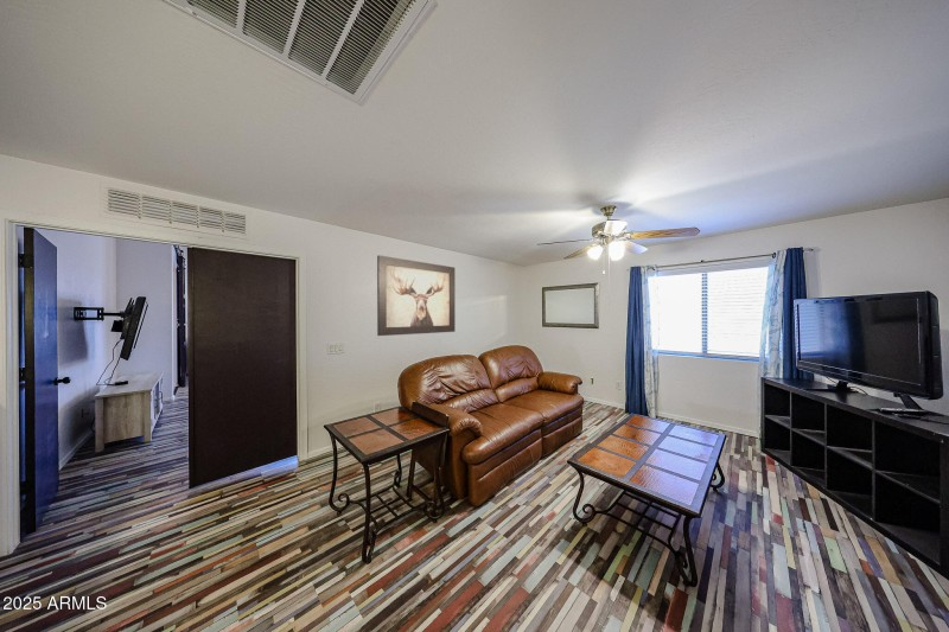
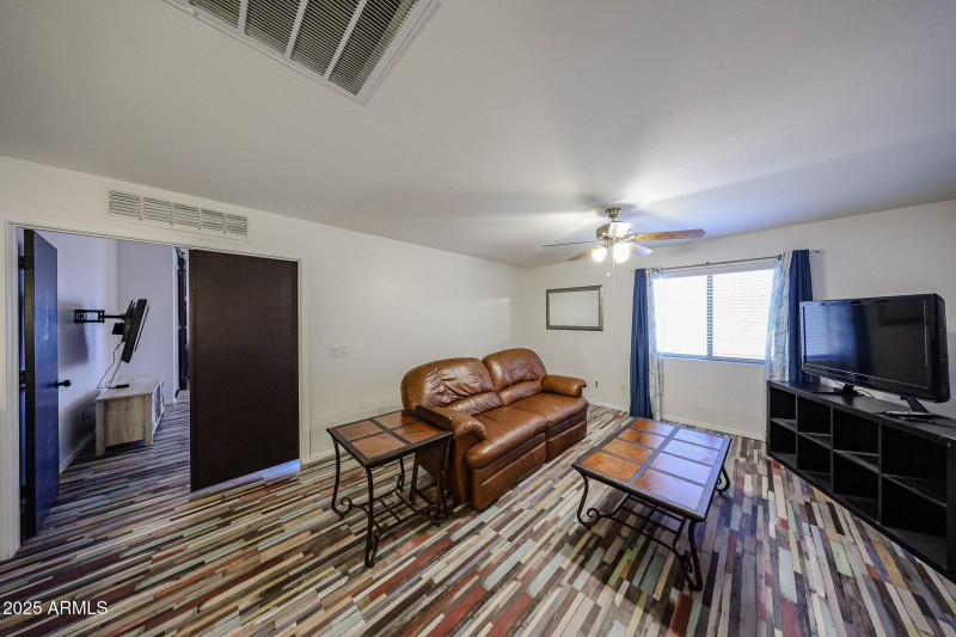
- wall art (420, 298)
